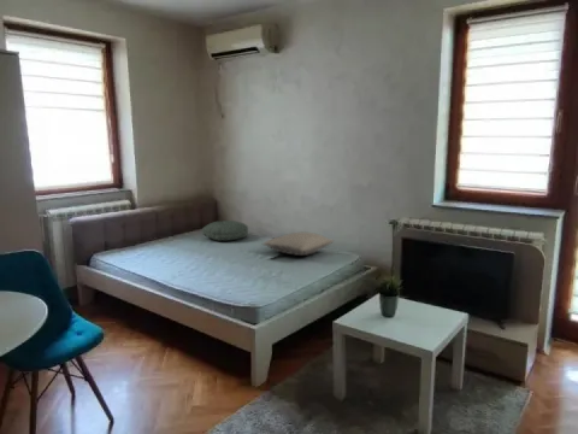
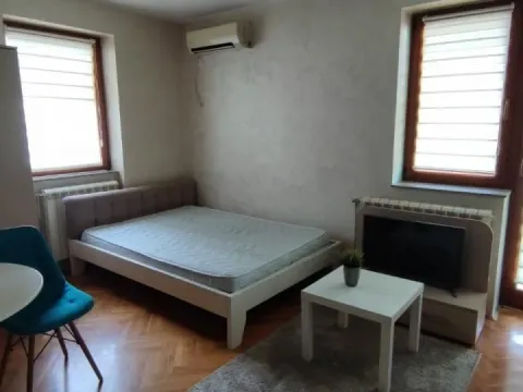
- pillow (226, 229)
- pillow (297, 242)
